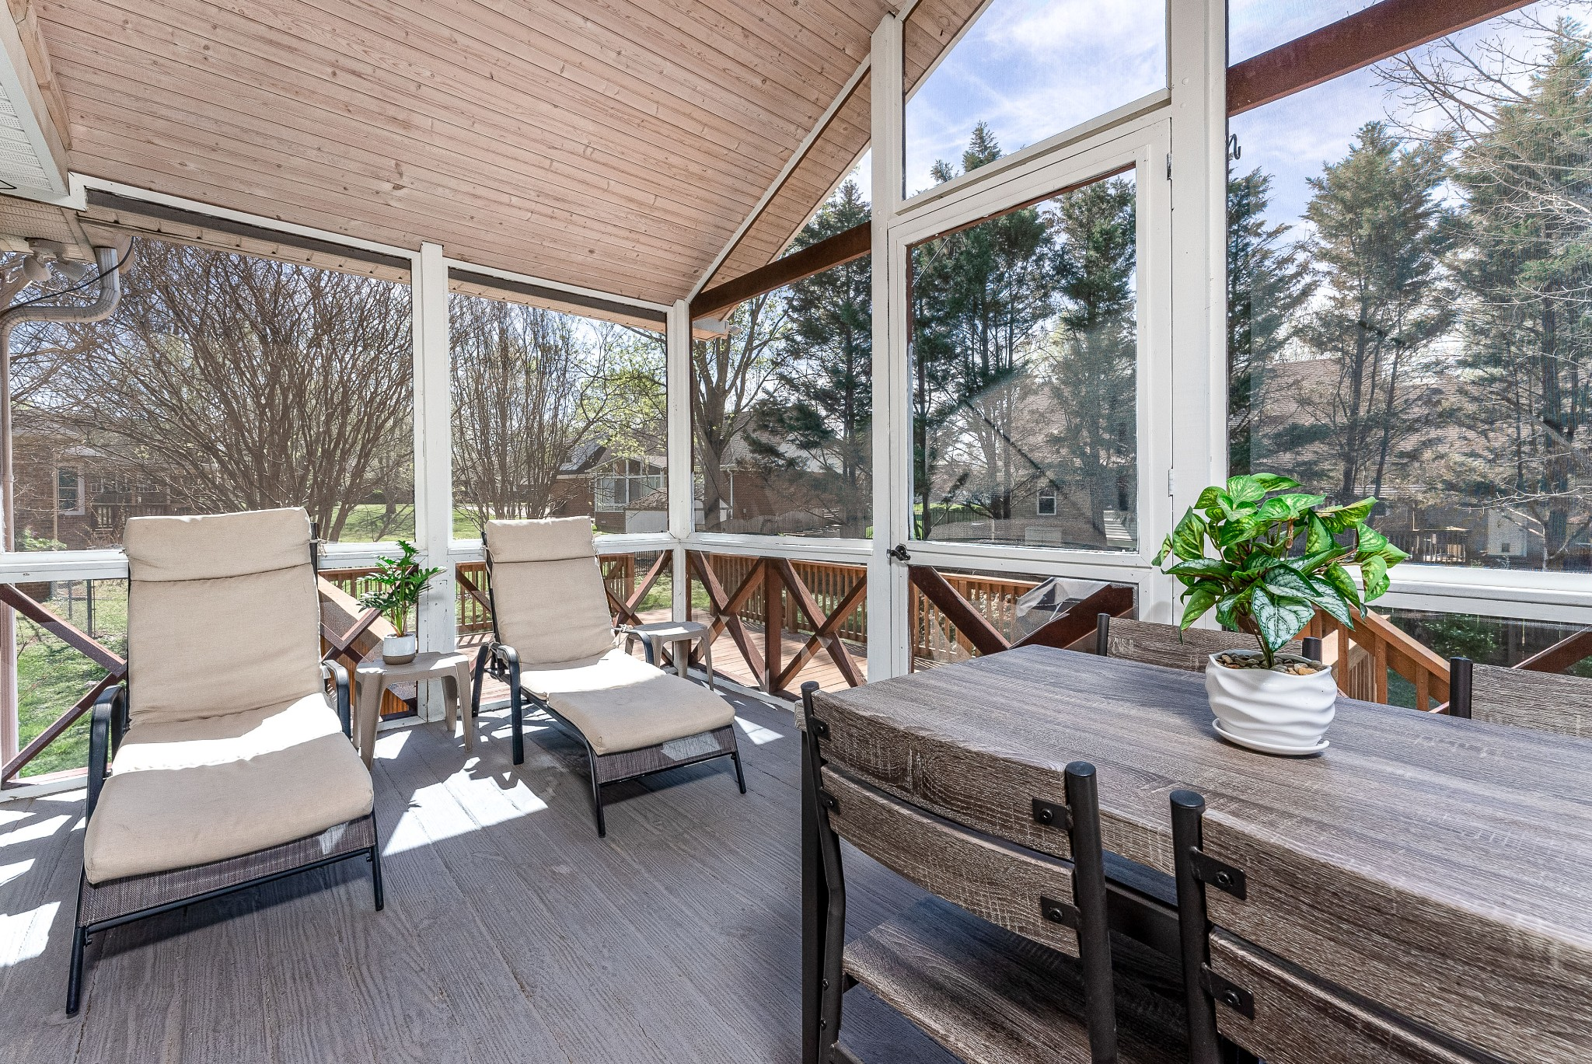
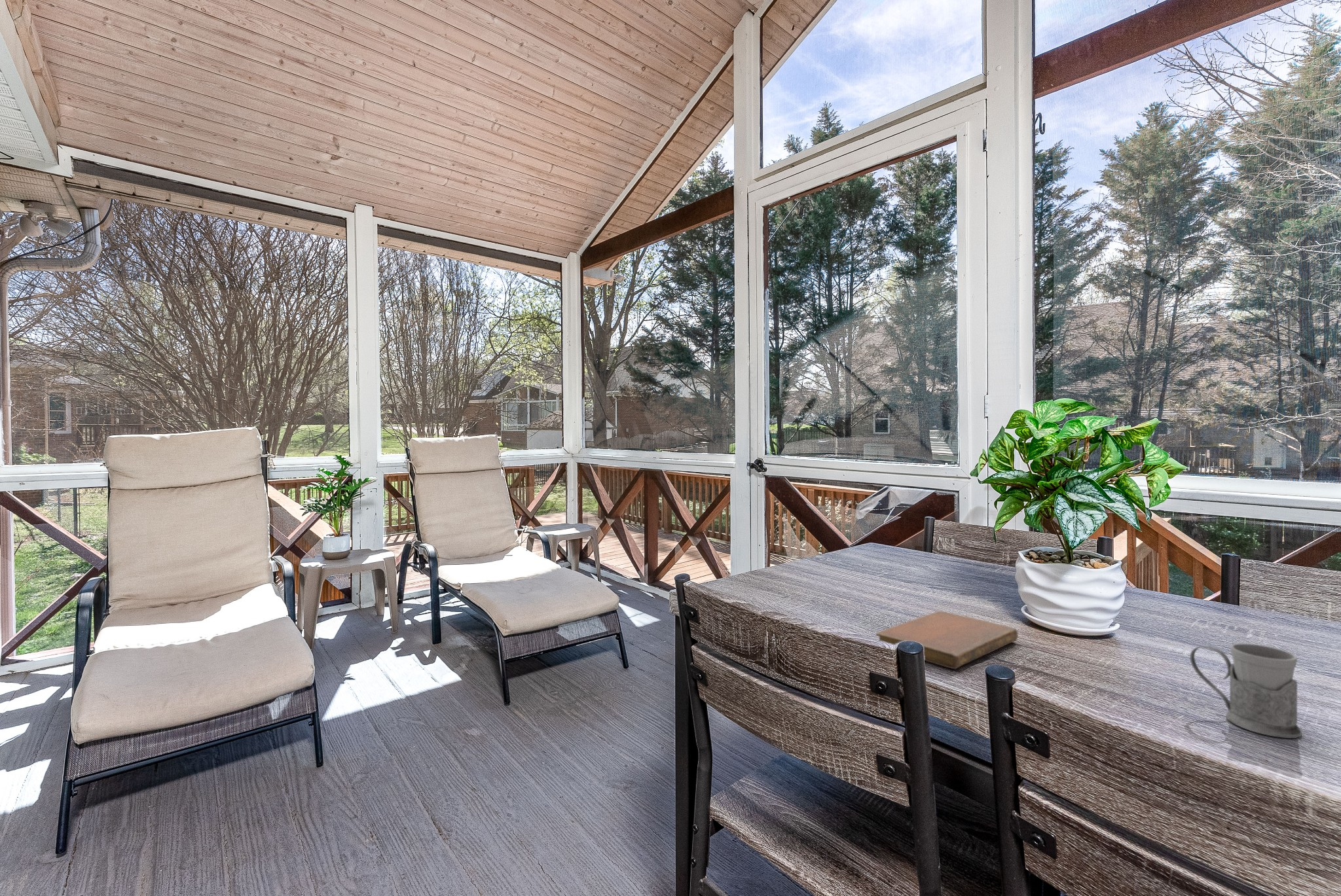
+ mug (1242, 682)
+ notebook (947, 636)
